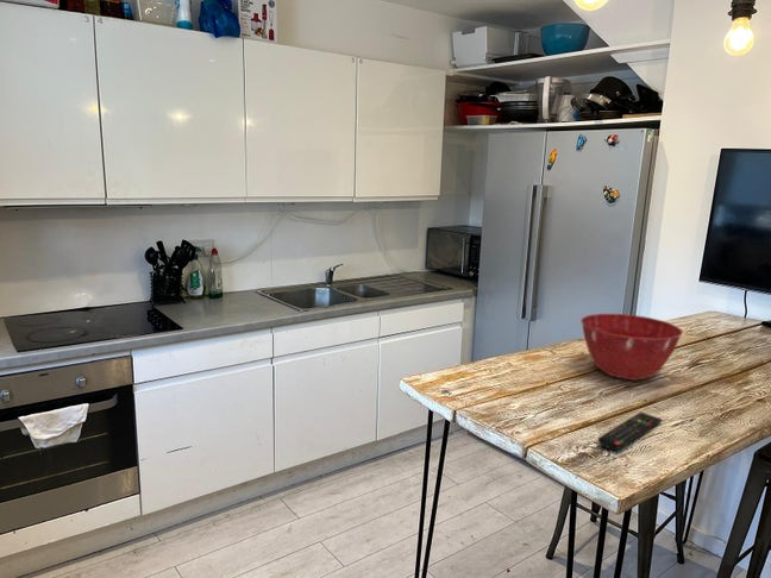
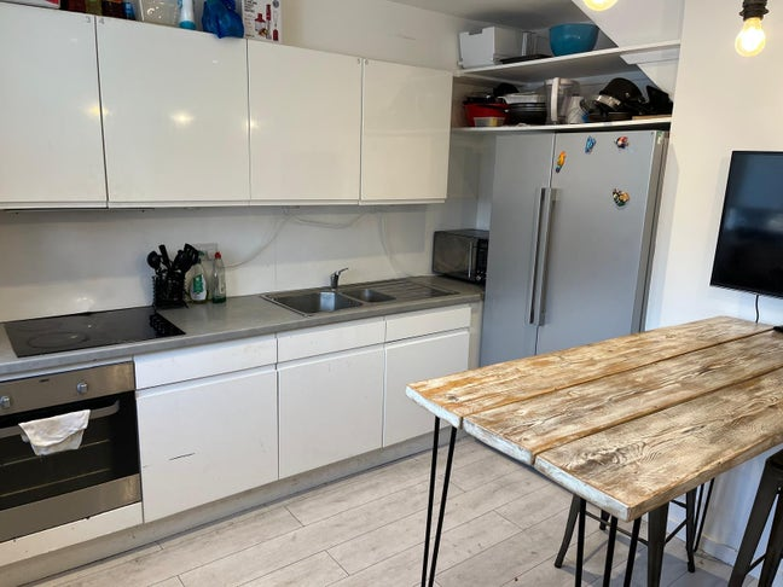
- remote control (629, 431)
- mixing bowl (627, 348)
